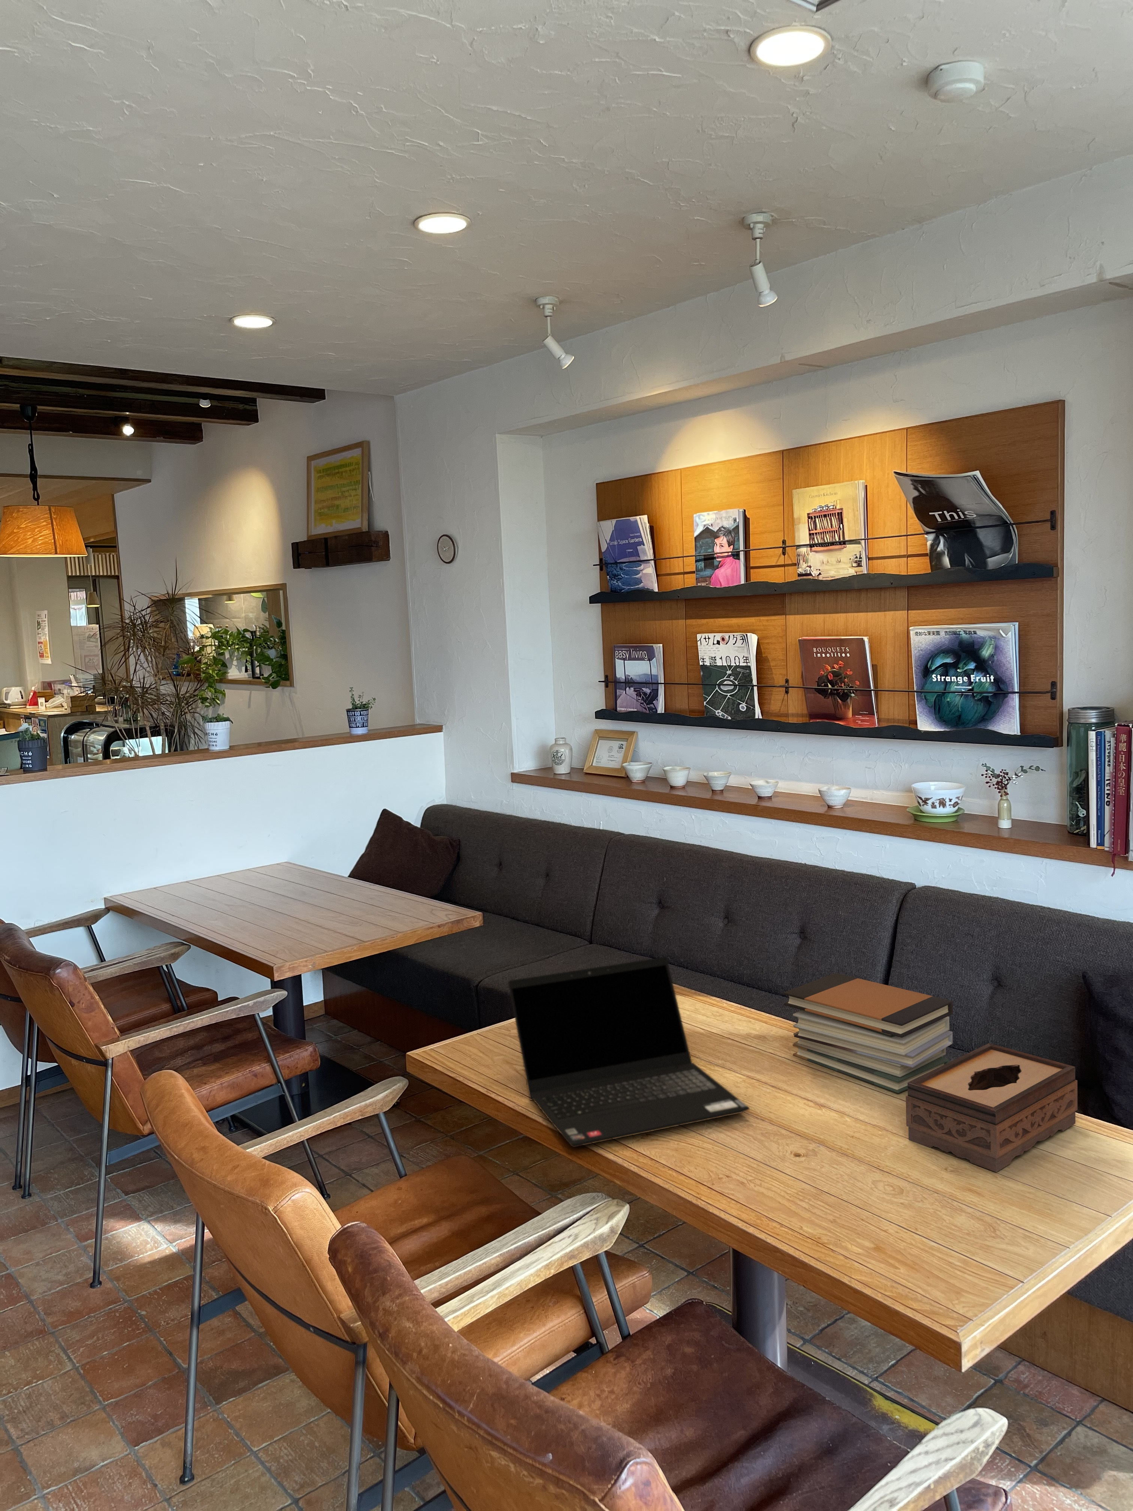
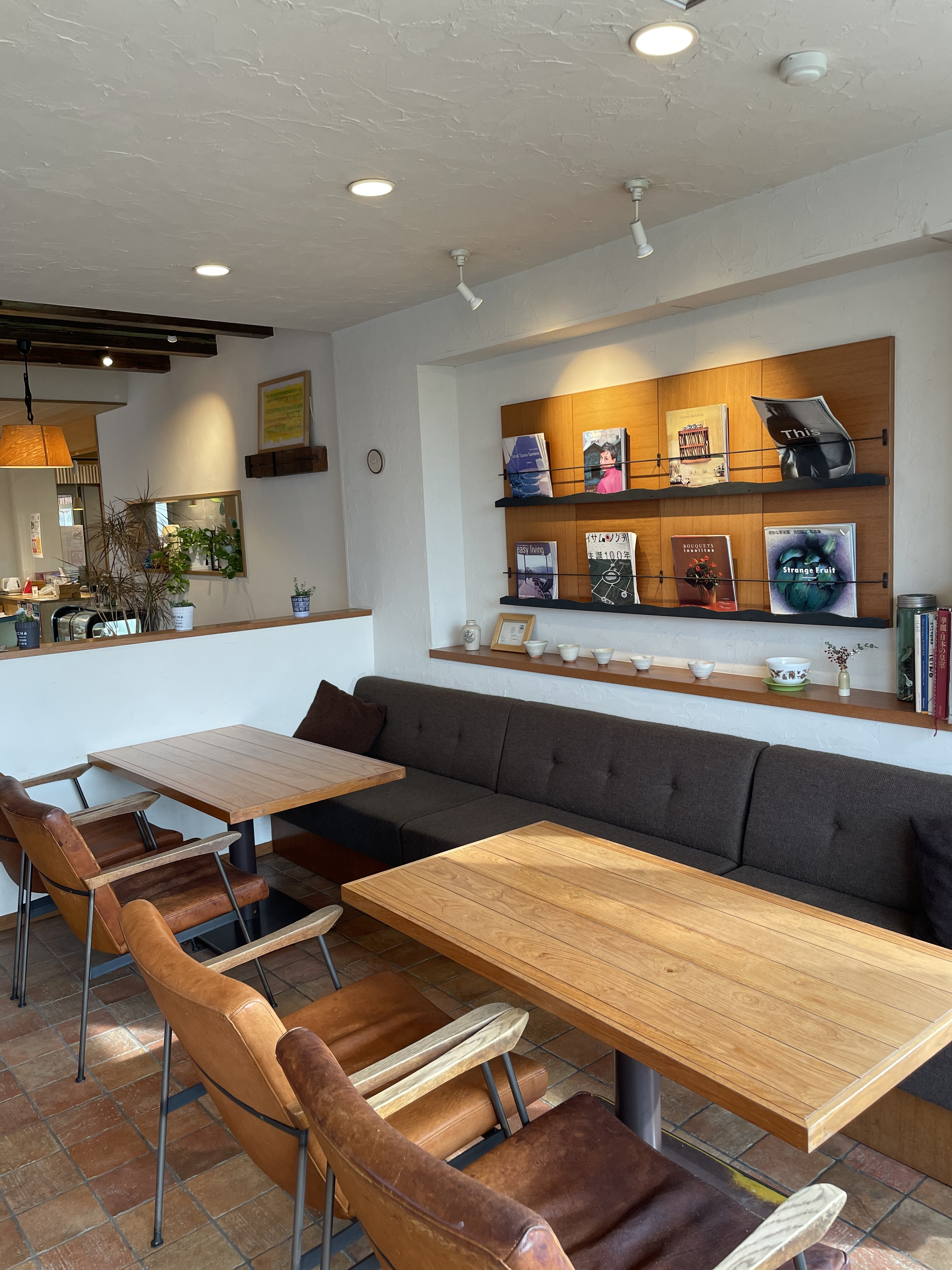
- book stack (869, 1030)
- laptop computer (624, 1045)
- tissue box (993, 1103)
